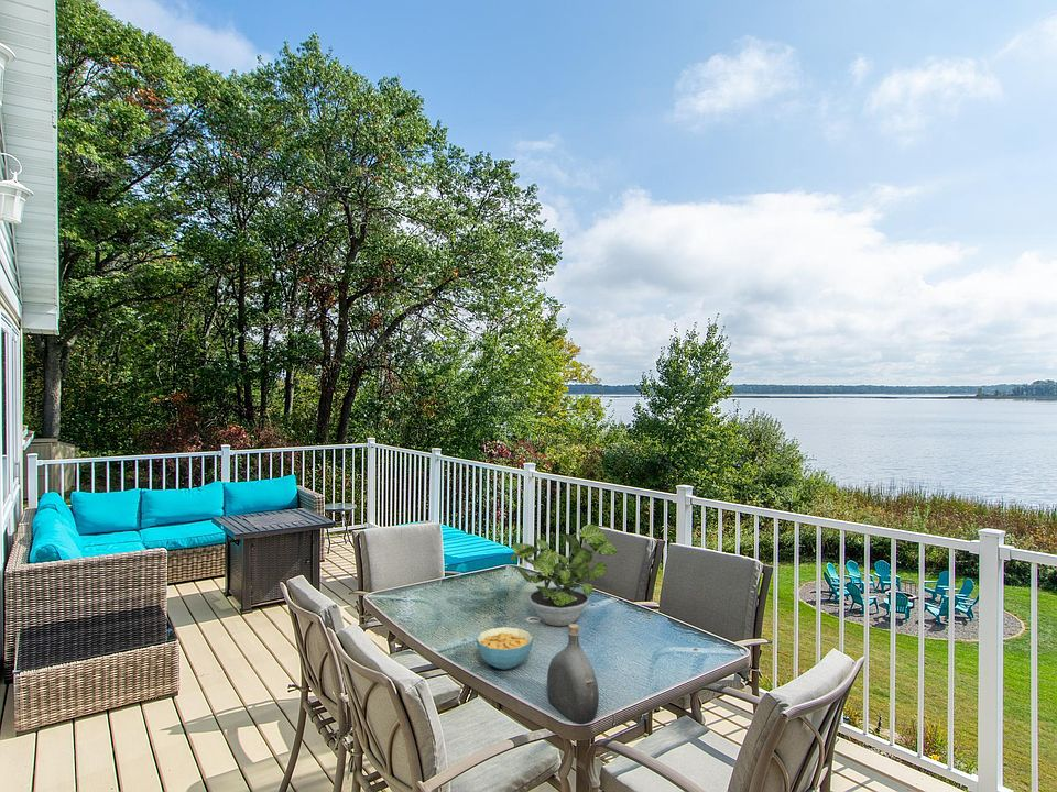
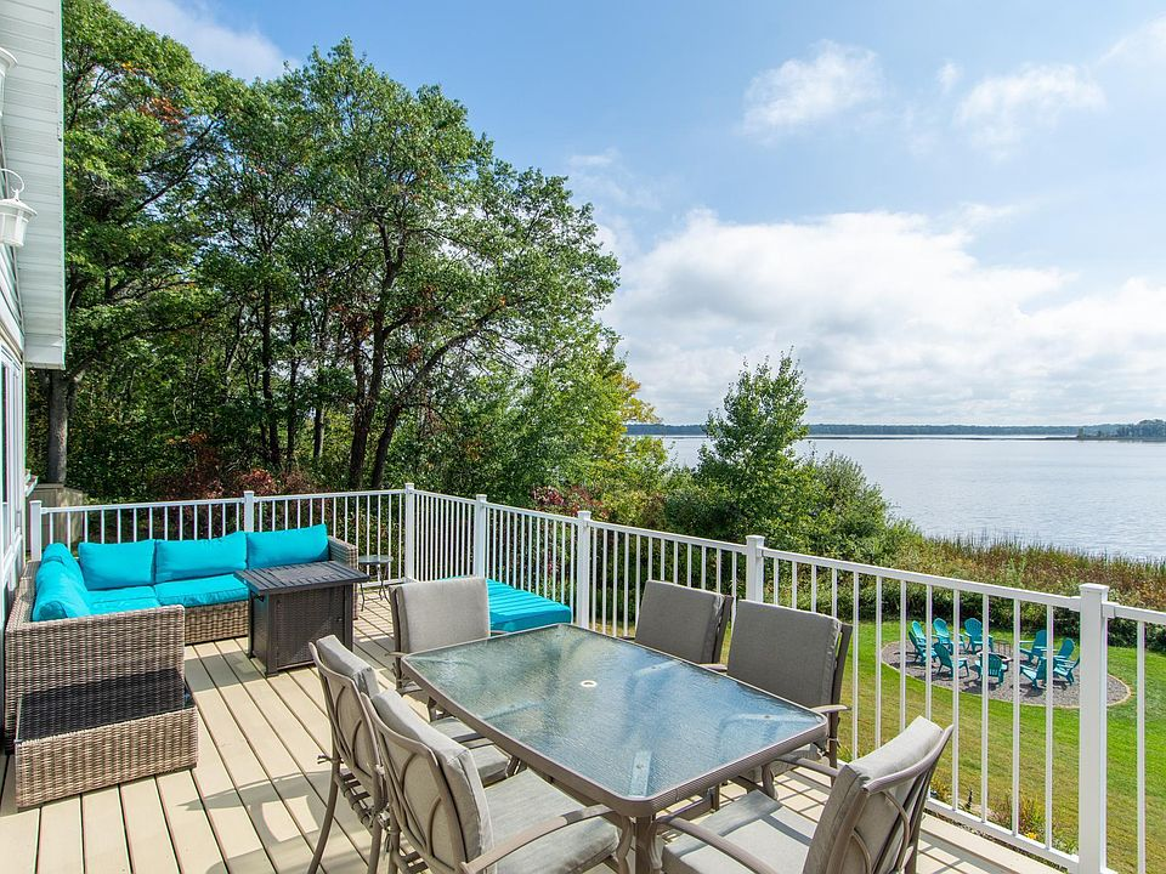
- potted plant (564, 574)
- water jug (571, 667)
- cereal bowl (504, 651)
